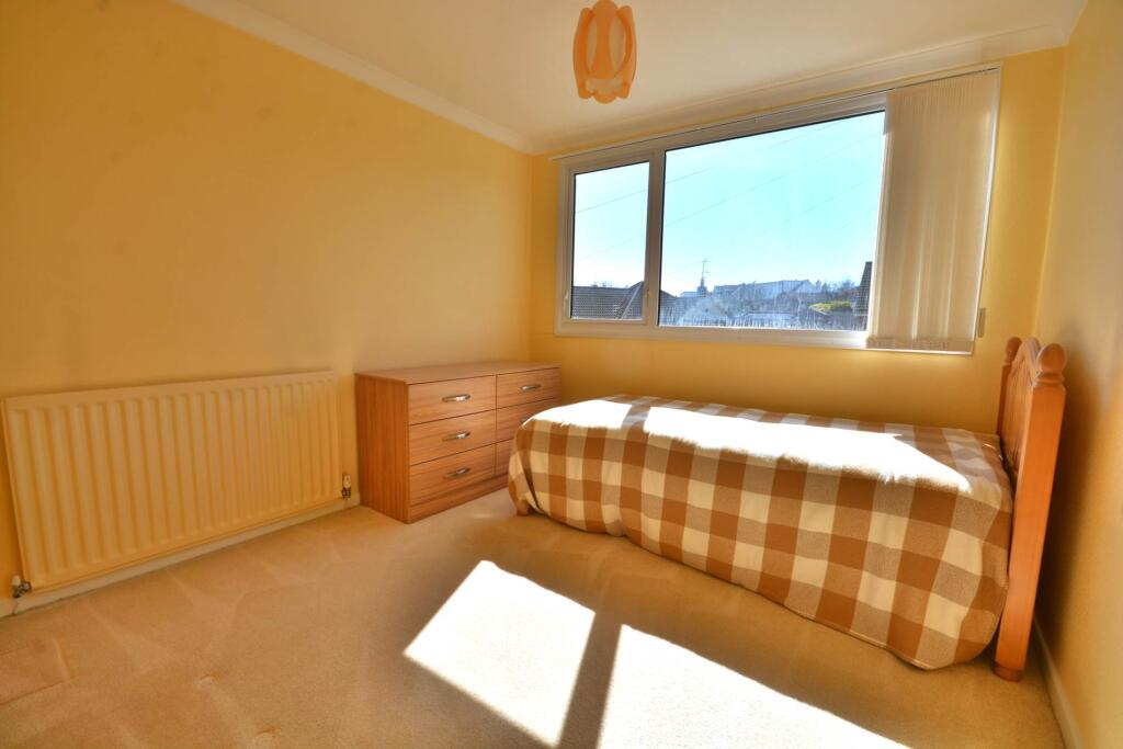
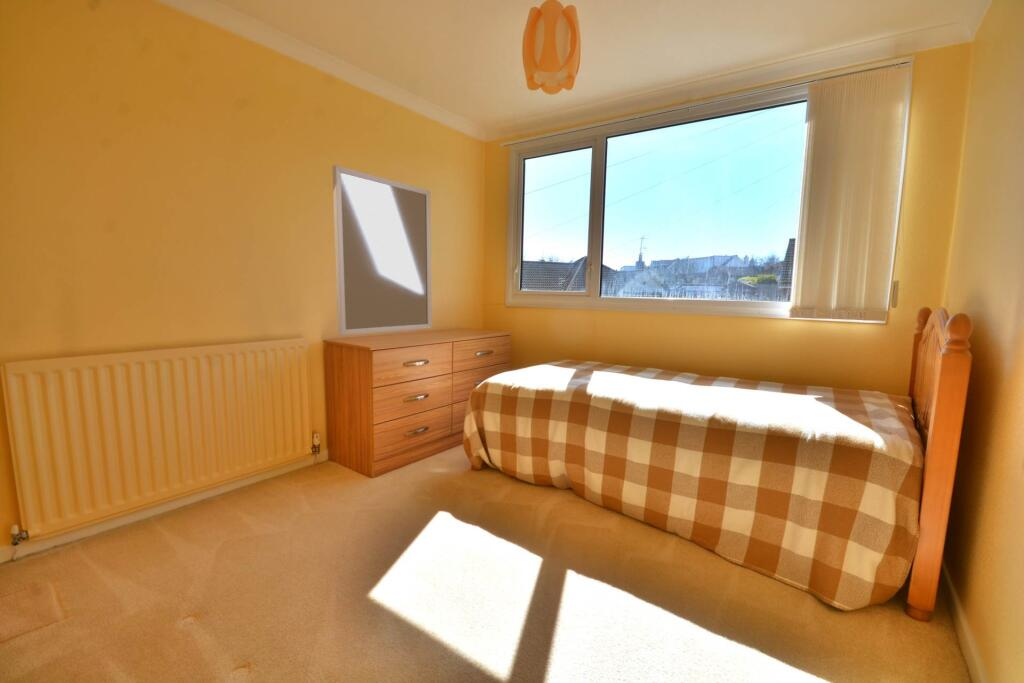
+ home mirror (387, 256)
